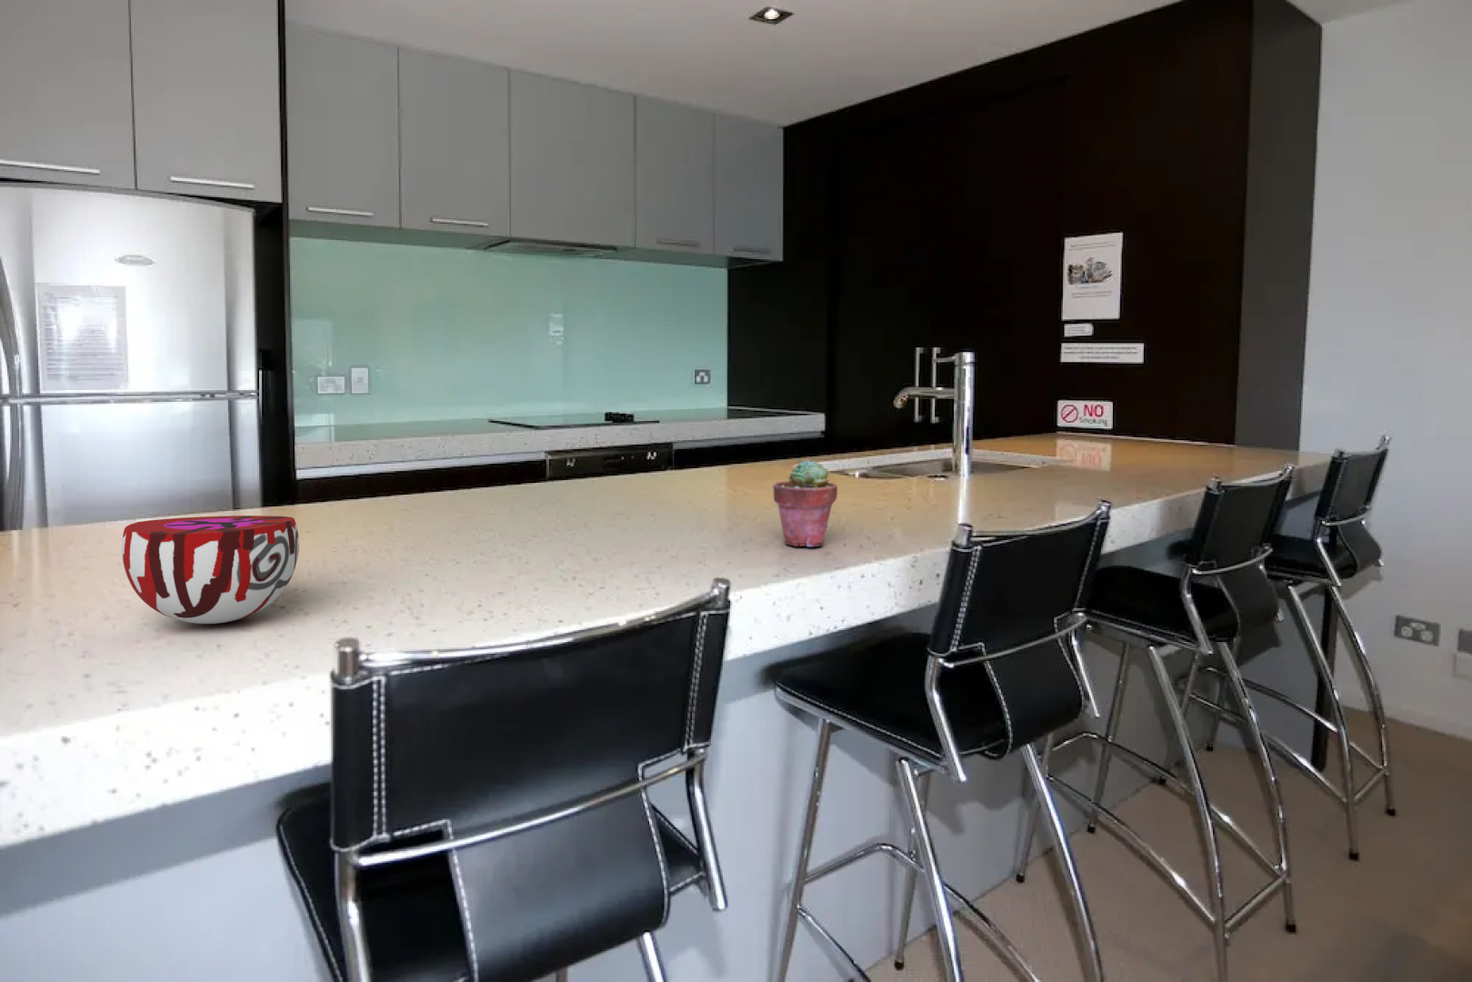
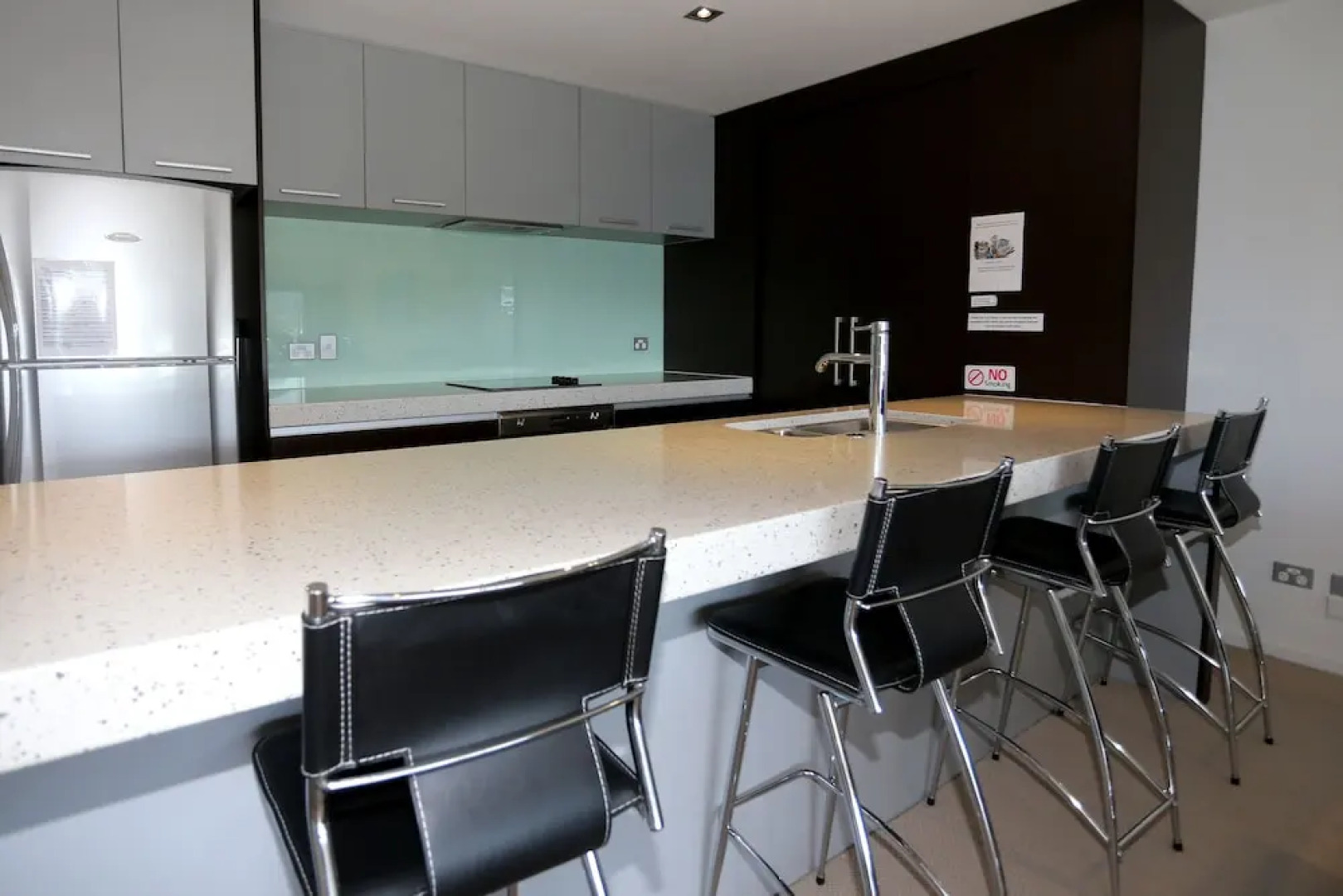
- potted succulent (805, 501)
- decorative bowl (215, 571)
